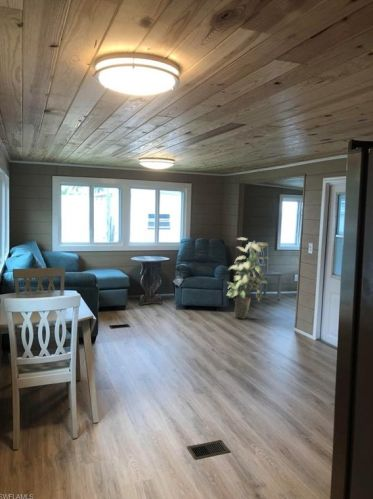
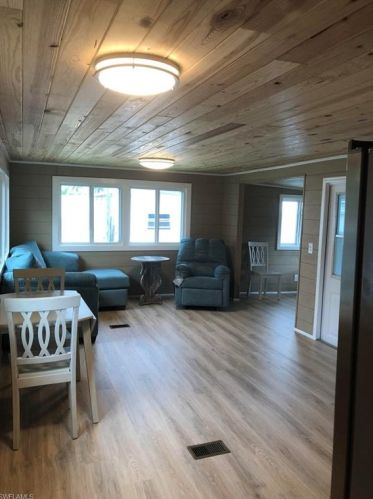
- indoor plant (245, 278)
